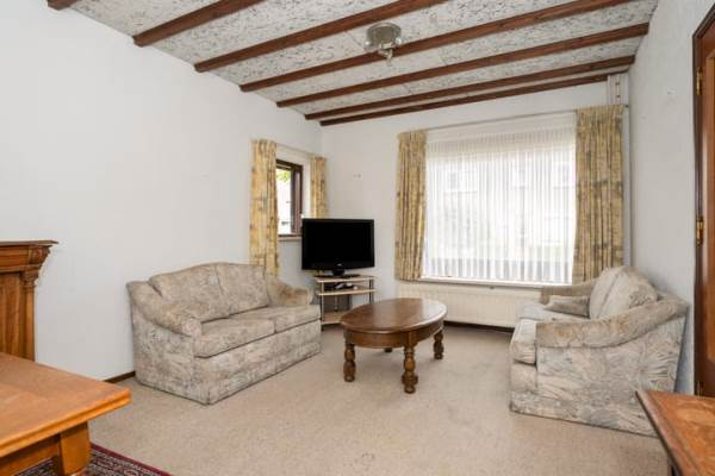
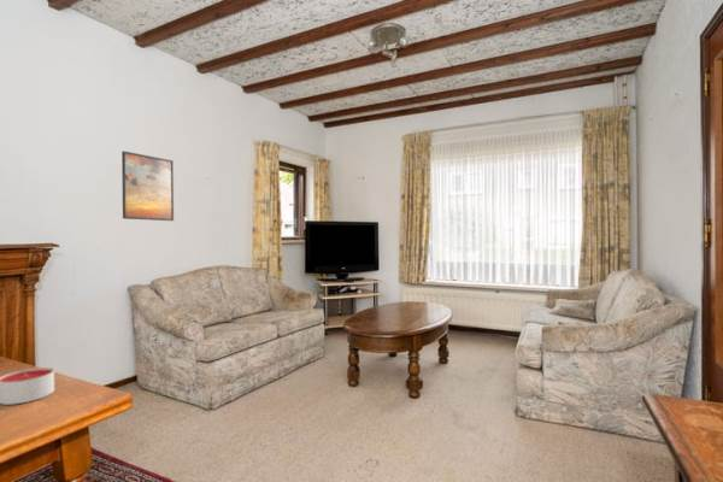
+ candle (27, 383)
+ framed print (148, 188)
